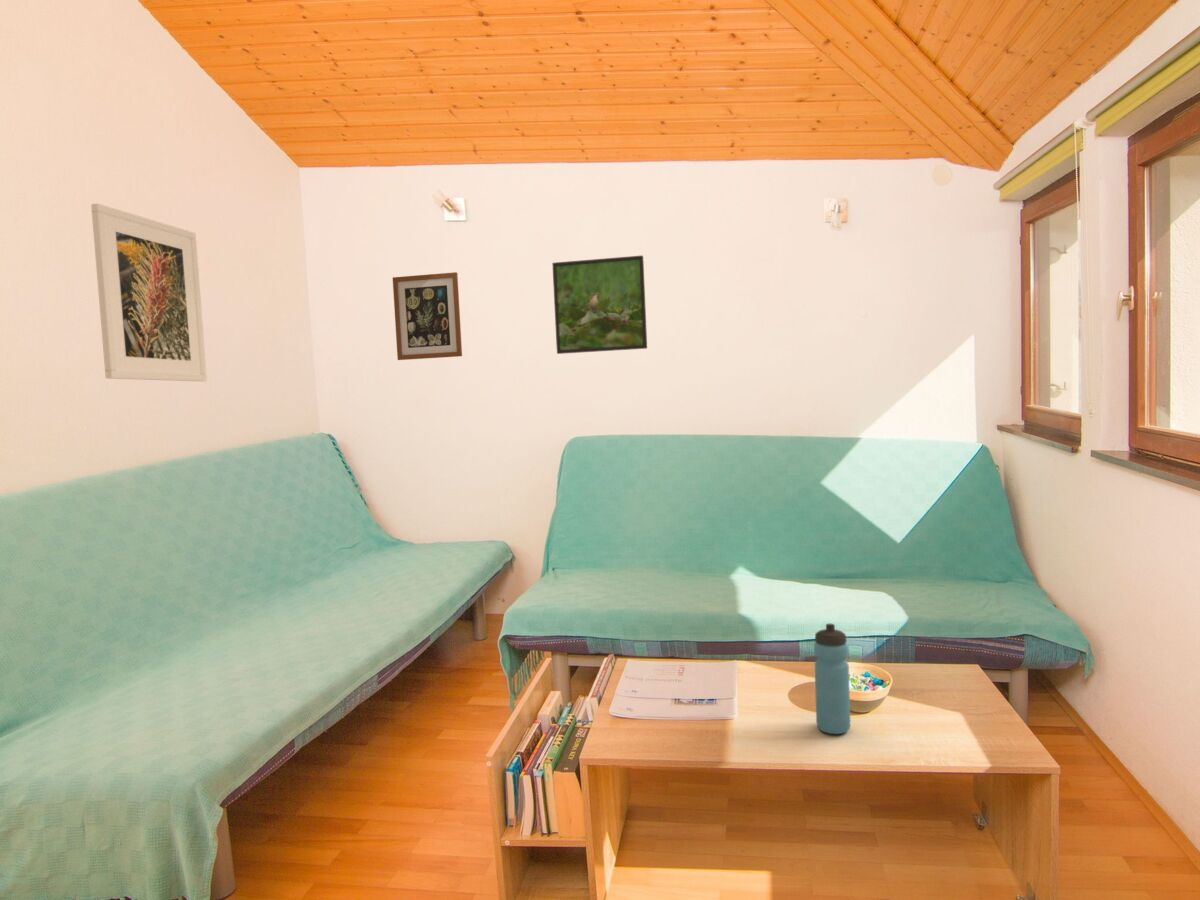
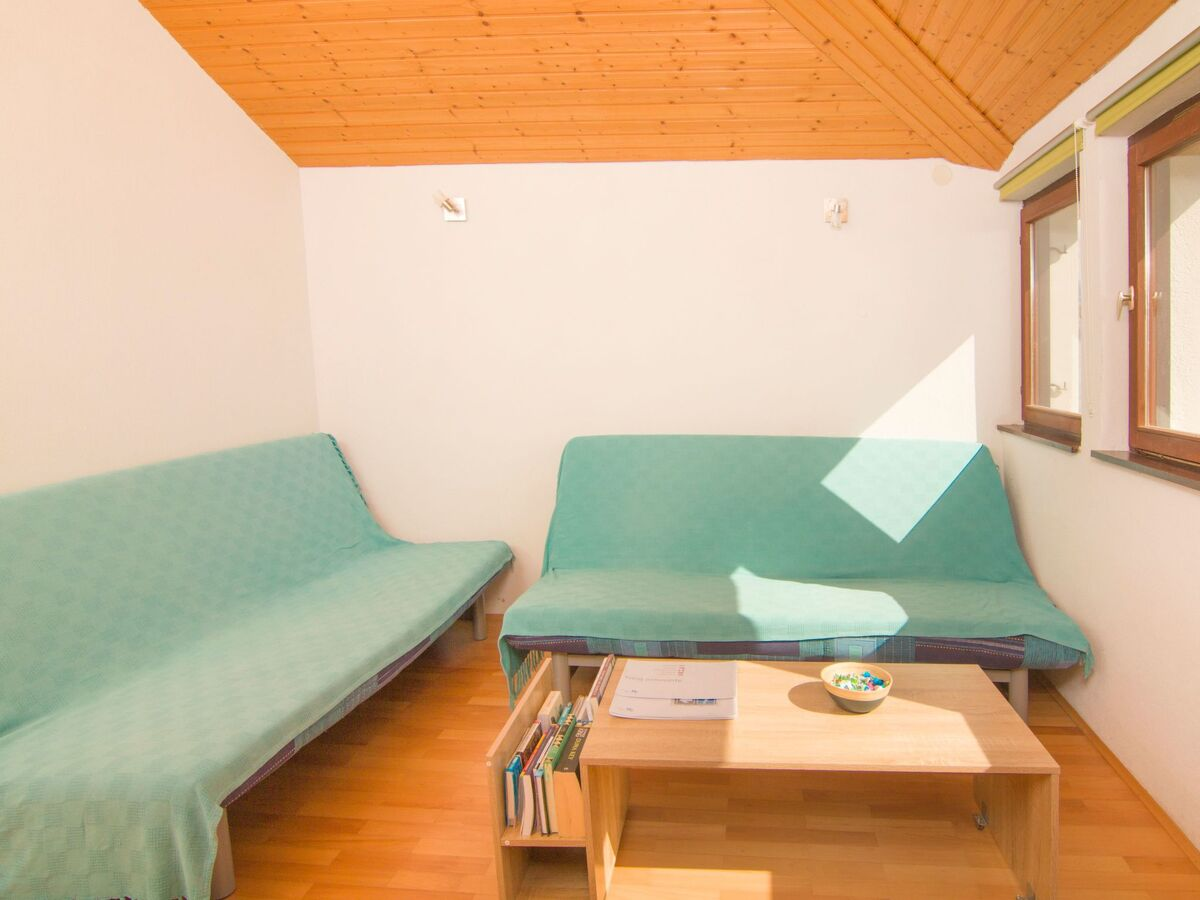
- water bottle (831, 676)
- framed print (599, 305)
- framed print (154, 300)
- wall art (427, 316)
